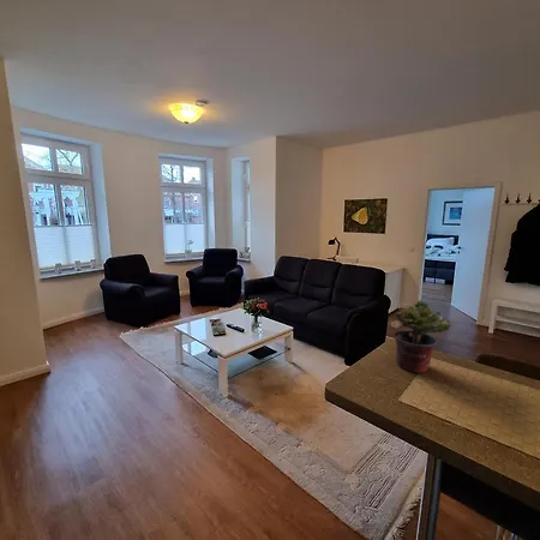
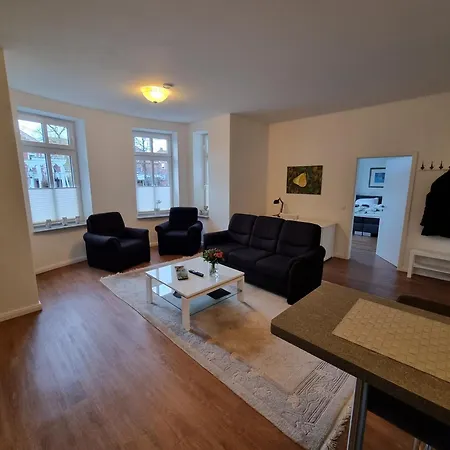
- potted plant (419, 334)
